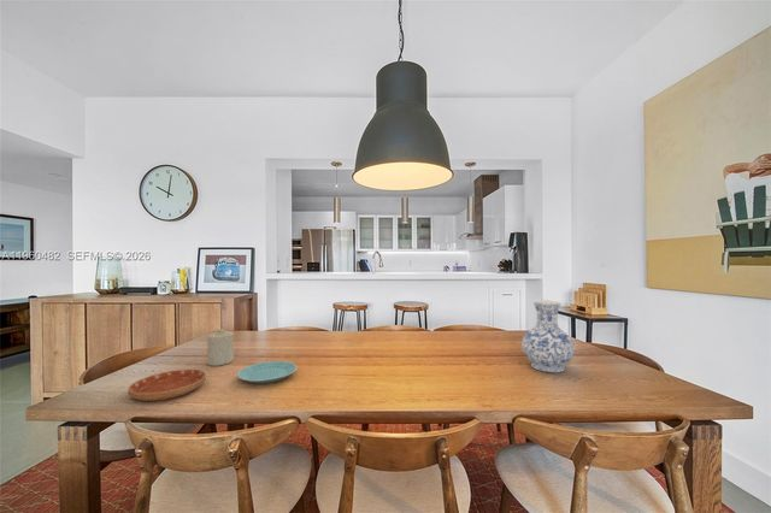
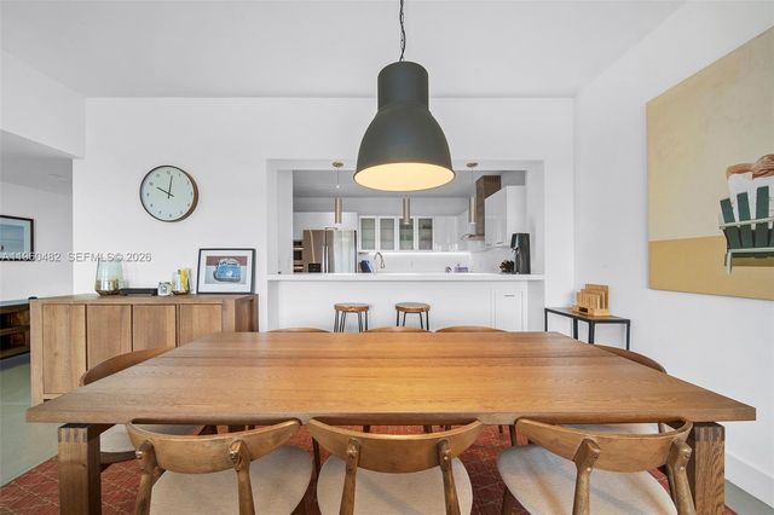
- saucer (169, 384)
- plate (267, 372)
- vase (547, 334)
- candle (220, 344)
